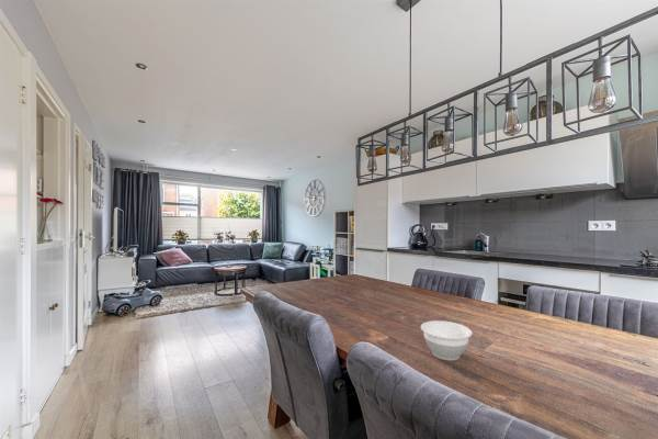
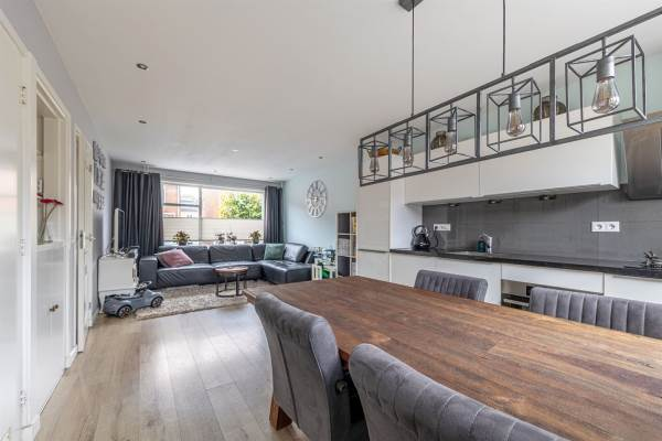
- bowl (445, 341)
